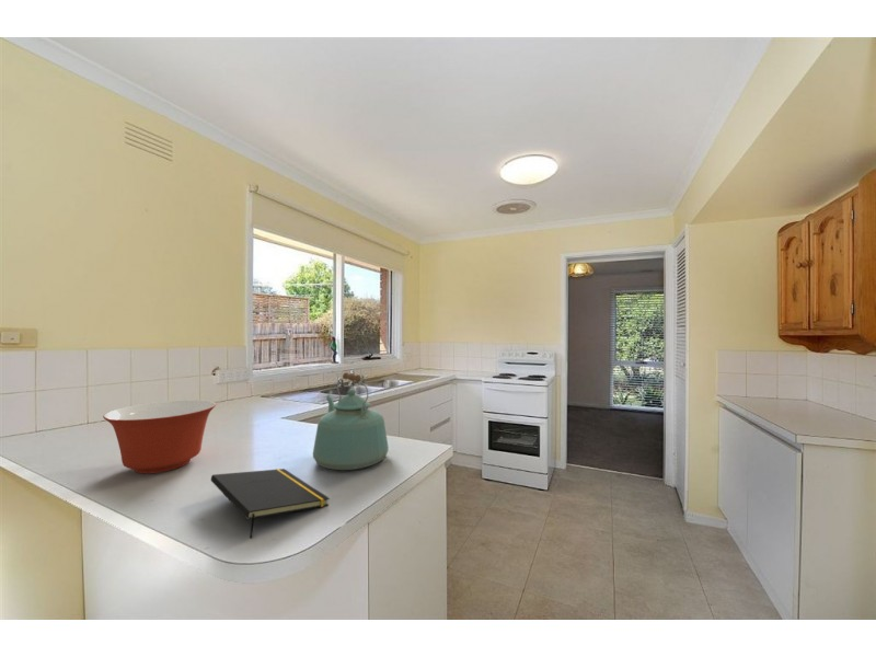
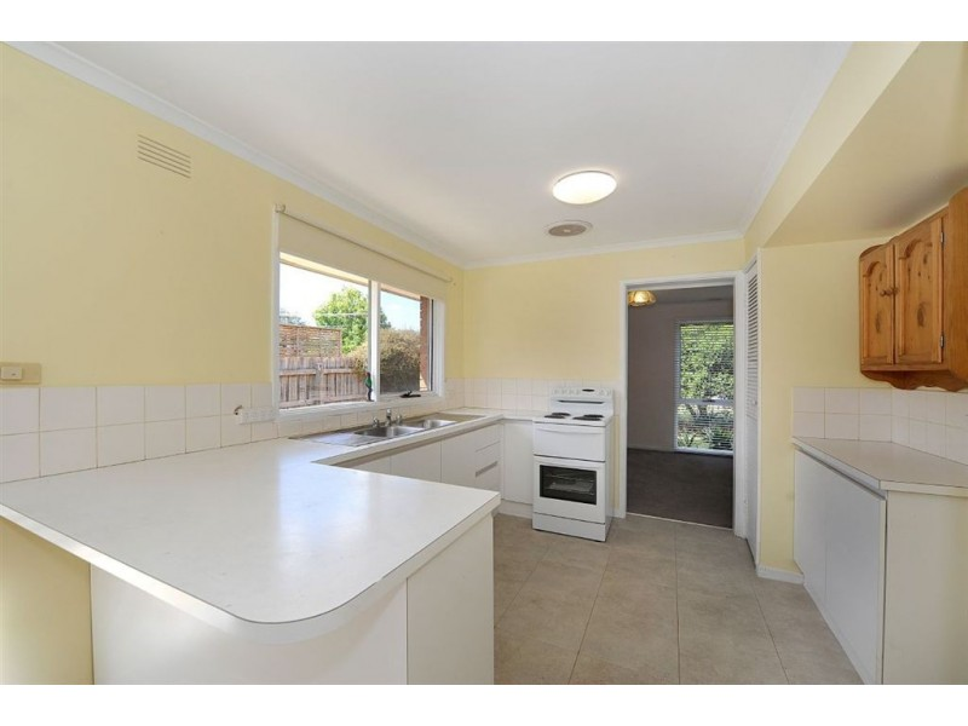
- mixing bowl (163, 436)
- notepad (268, 489)
- kettle (347, 415)
